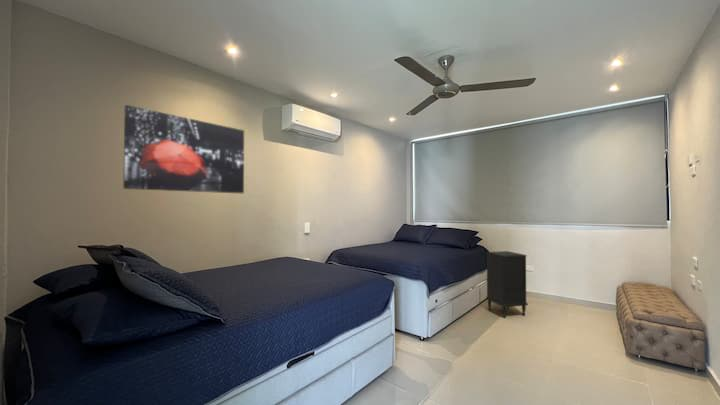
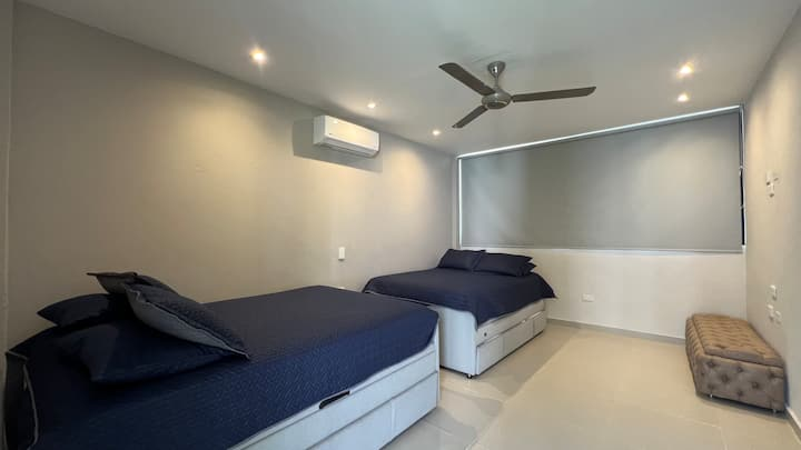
- nightstand (506, 282)
- wall art (192, 155)
